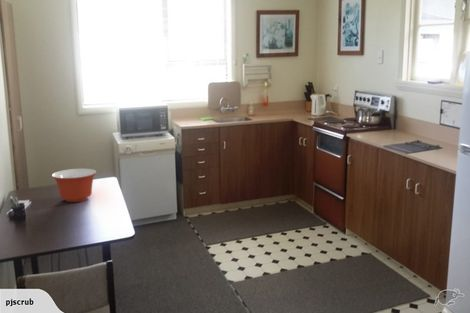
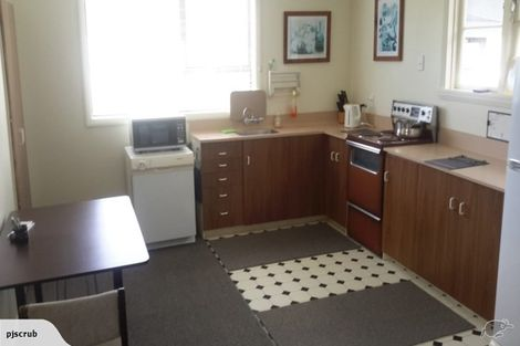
- mixing bowl (75, 186)
